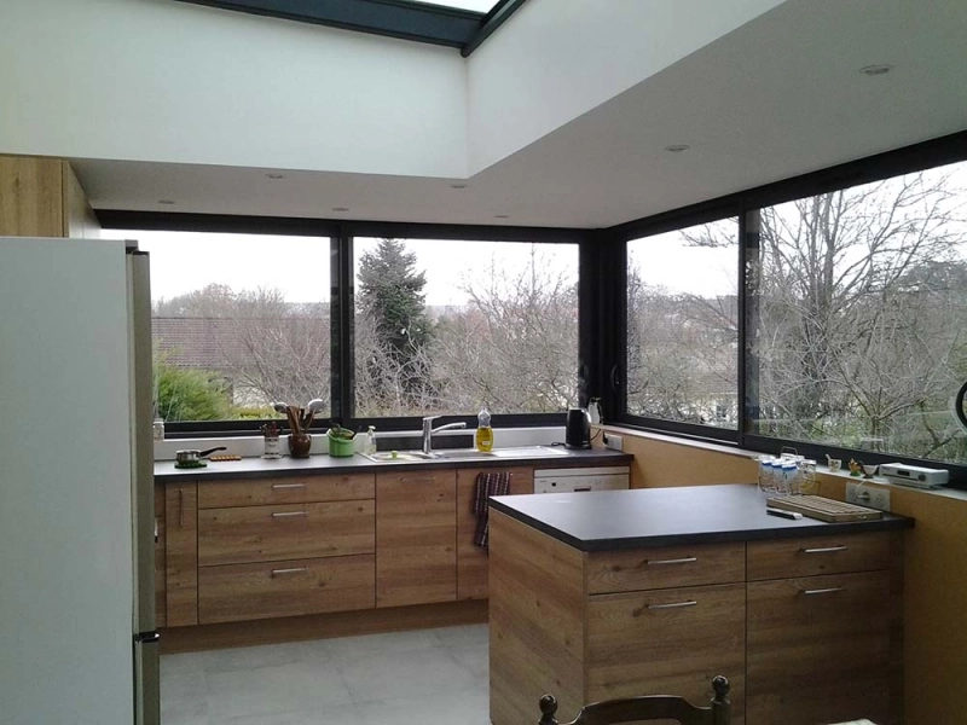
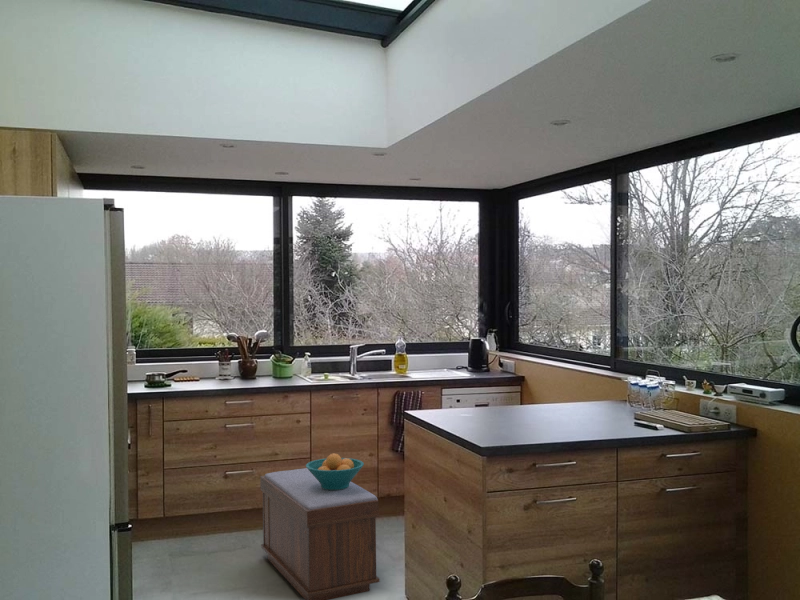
+ bench (316, 527)
+ fruit bowl (334, 470)
